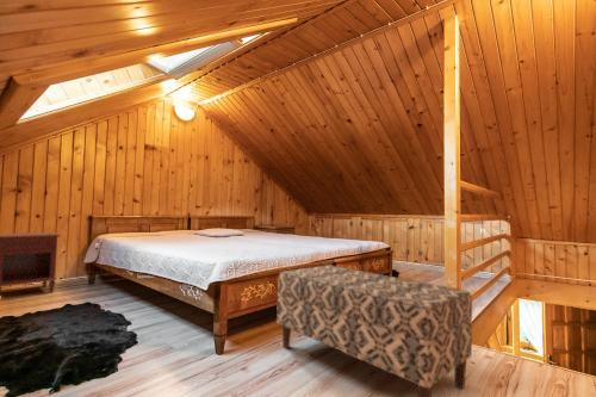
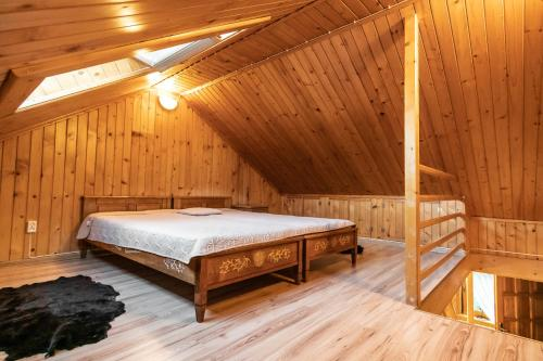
- nightstand (24, 262)
- bench (364, 322)
